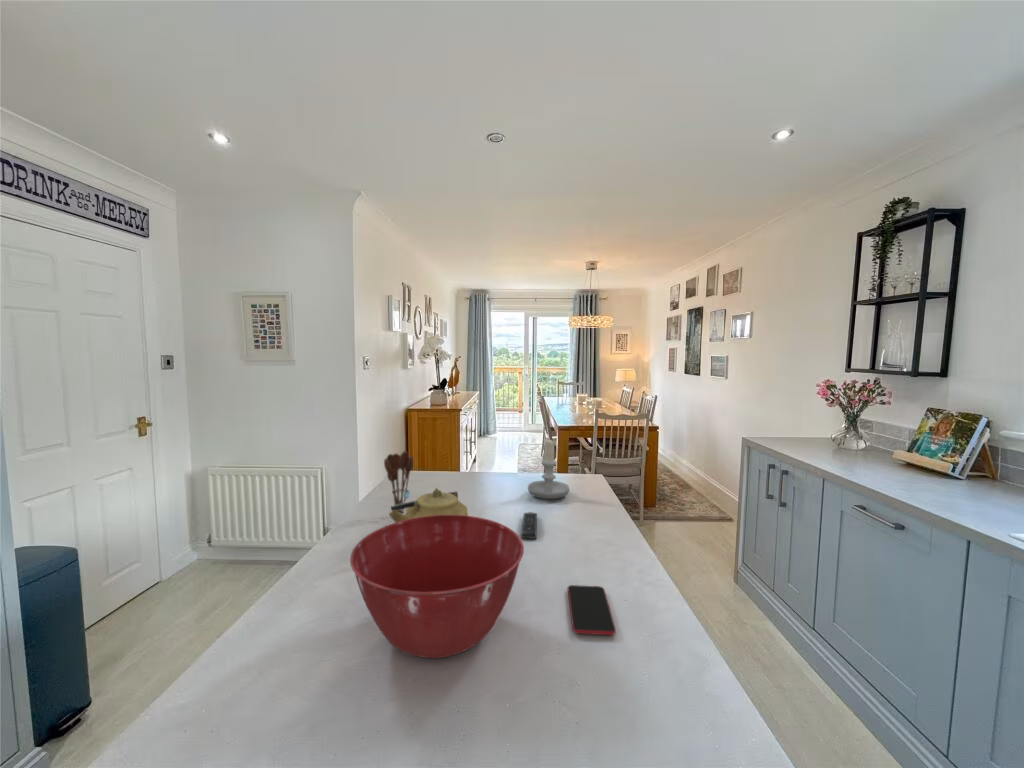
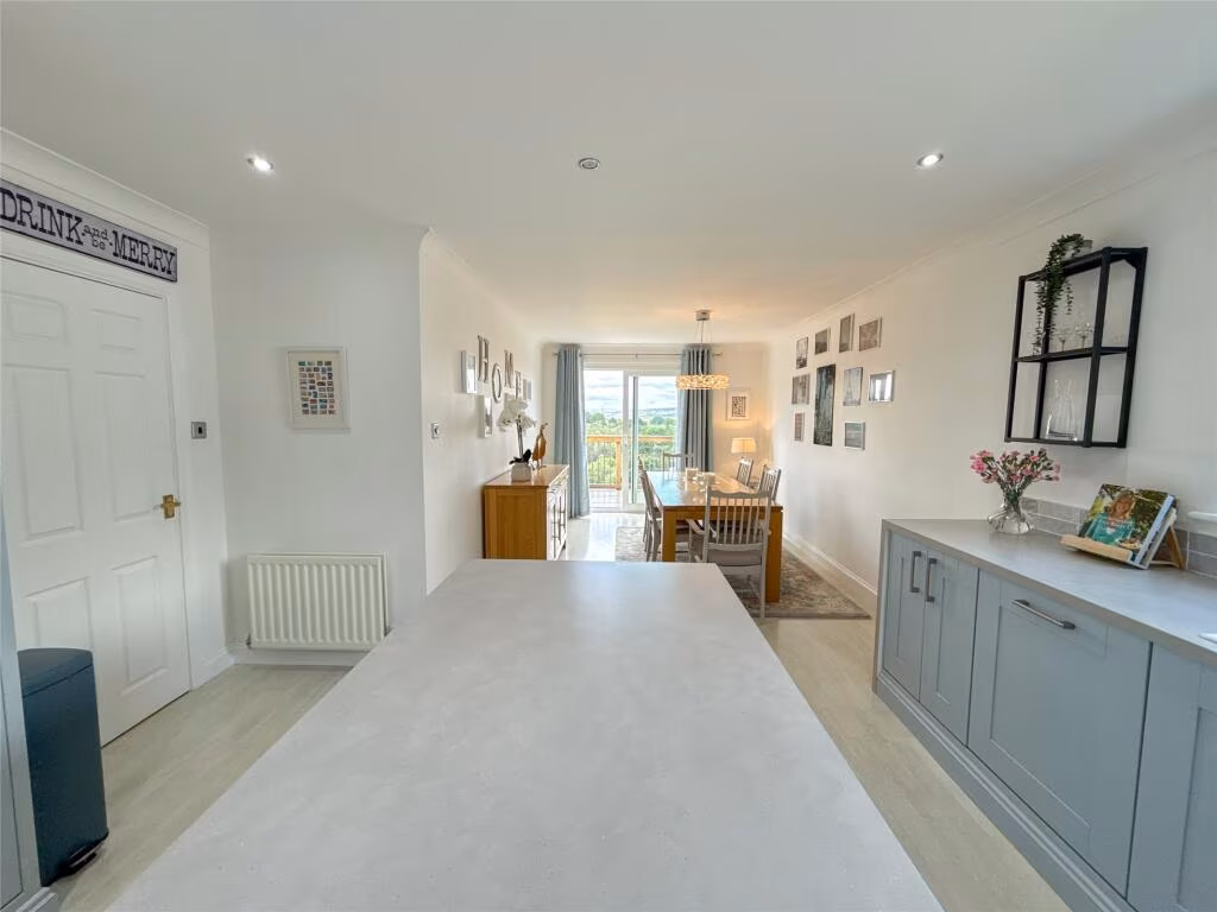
- utensil holder (398, 482)
- mixing bowl (439, 589)
- kettle (429, 515)
- candle (548, 466)
- remote control (529, 523)
- smartphone (589, 608)
